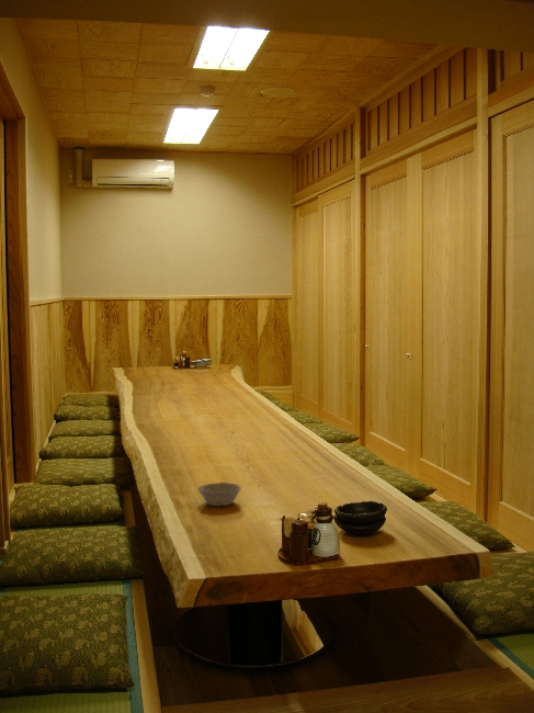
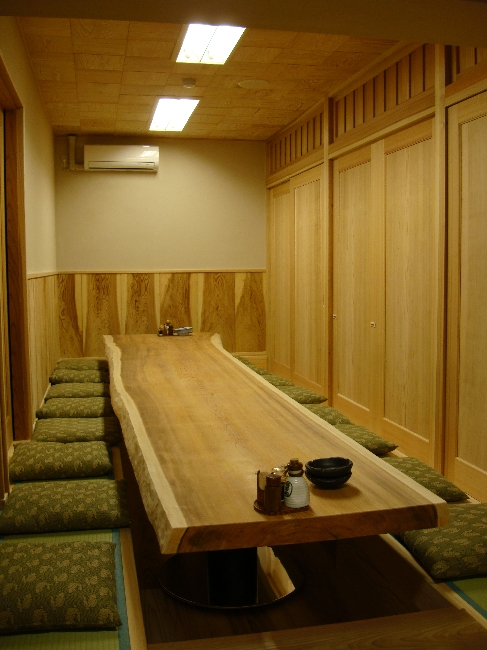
- bowl (219, 495)
